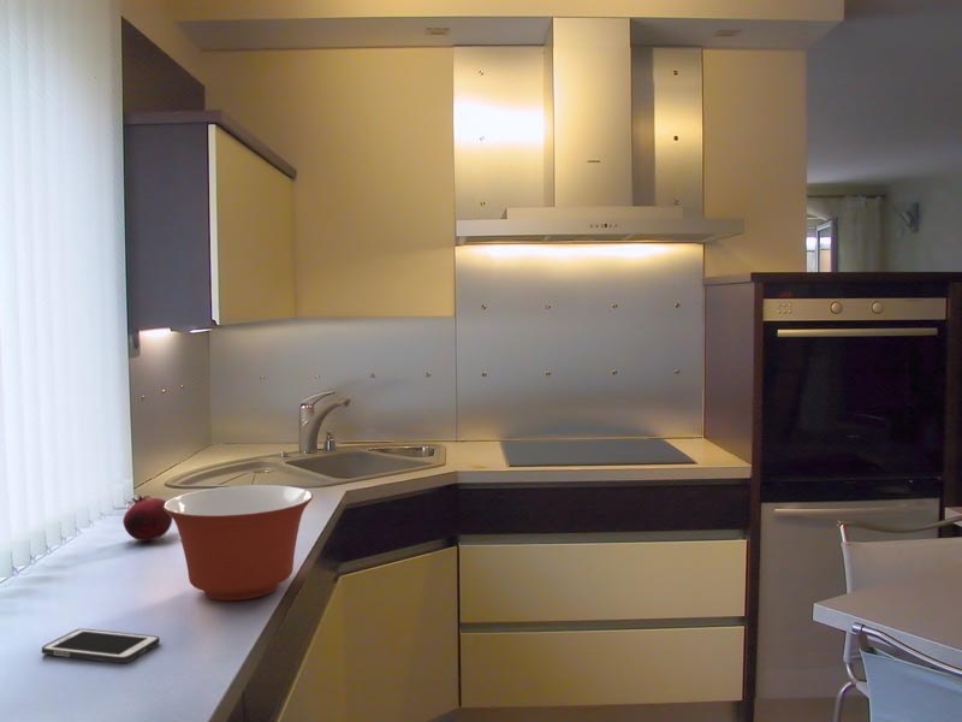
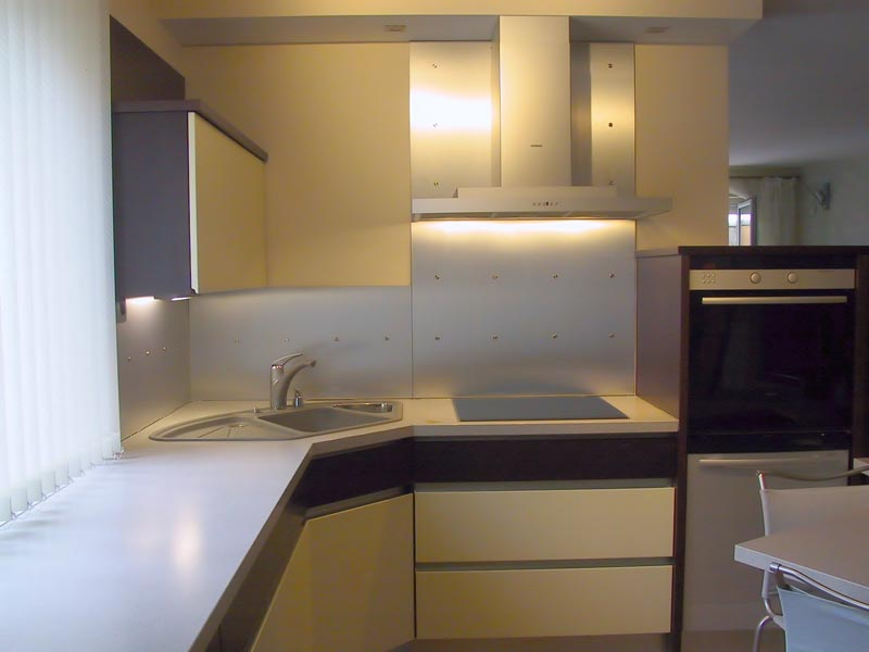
- fruit (148, 516)
- cell phone (101, 645)
- mixing bowl (240, 543)
